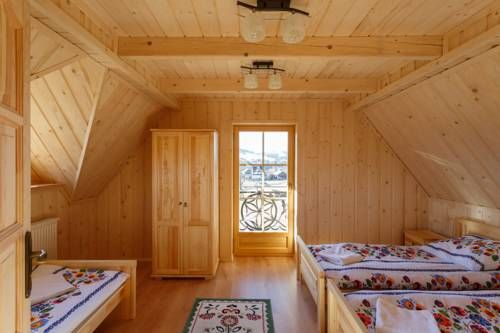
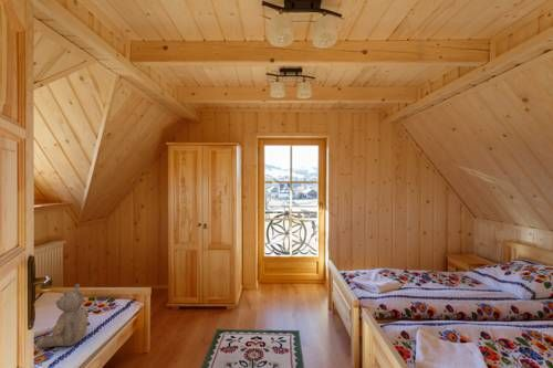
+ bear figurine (63, 314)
